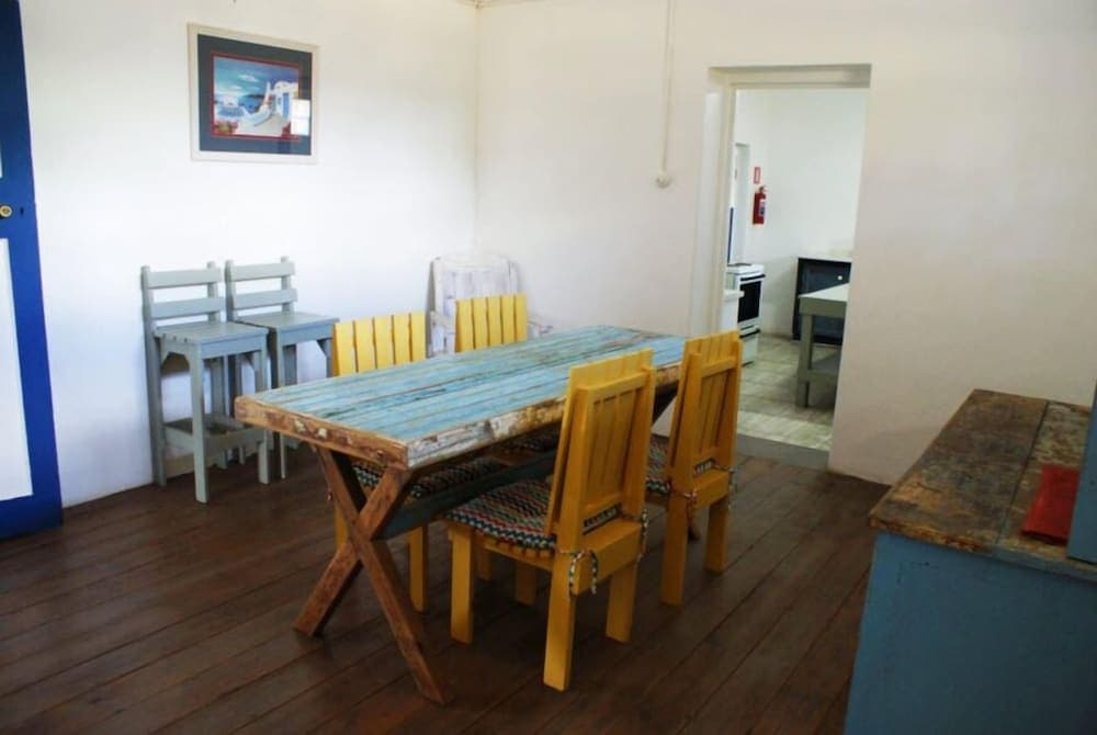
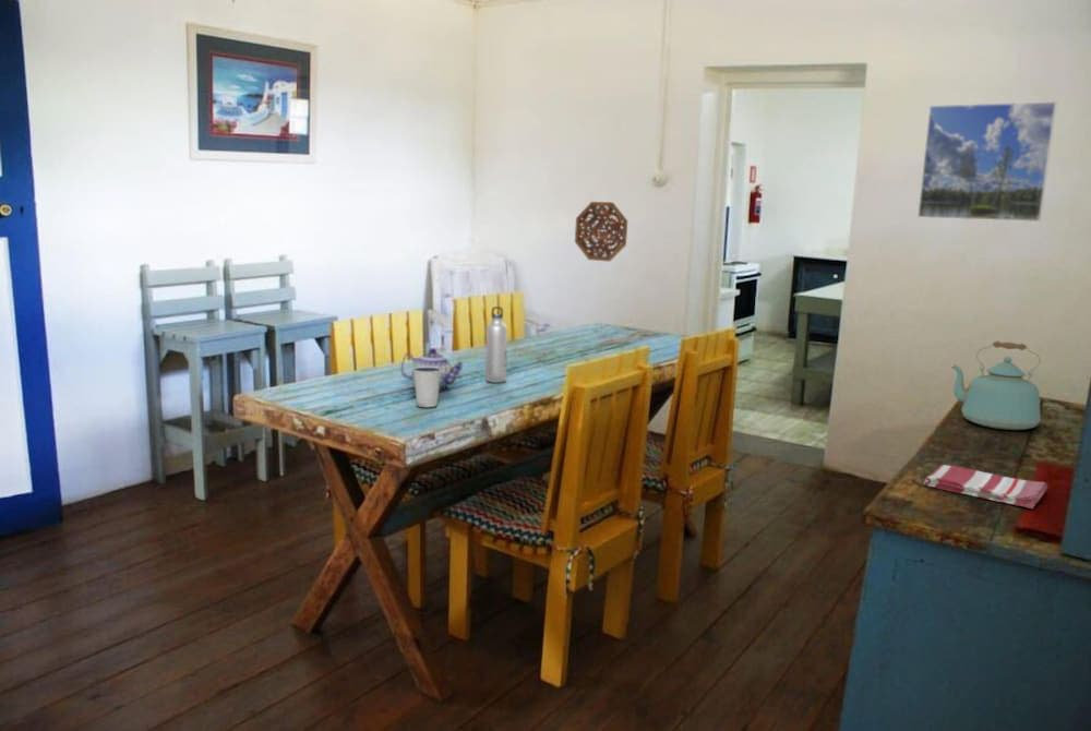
+ dixie cup (427, 386)
+ dish towel (985, 482)
+ kettle (996, 382)
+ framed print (983, 161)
+ decorative platter (600, 231)
+ water bottle (496, 344)
+ teapot (431, 366)
